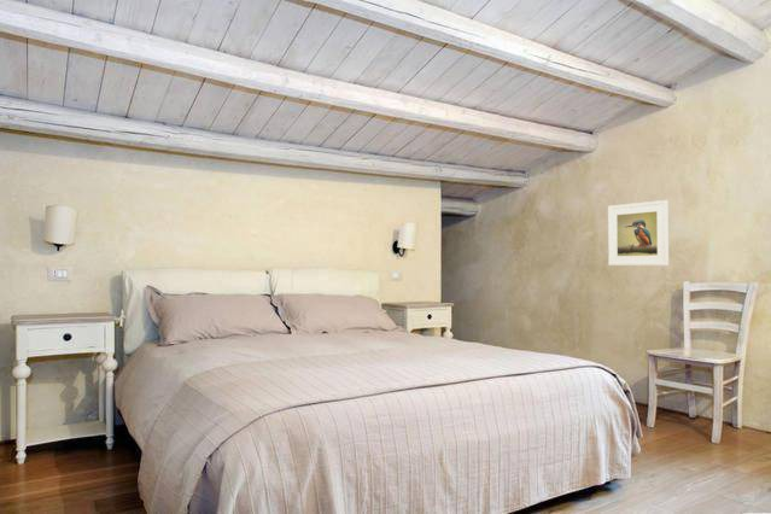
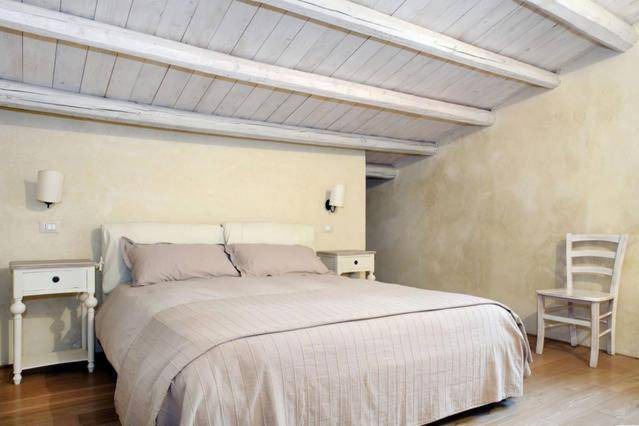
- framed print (636, 234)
